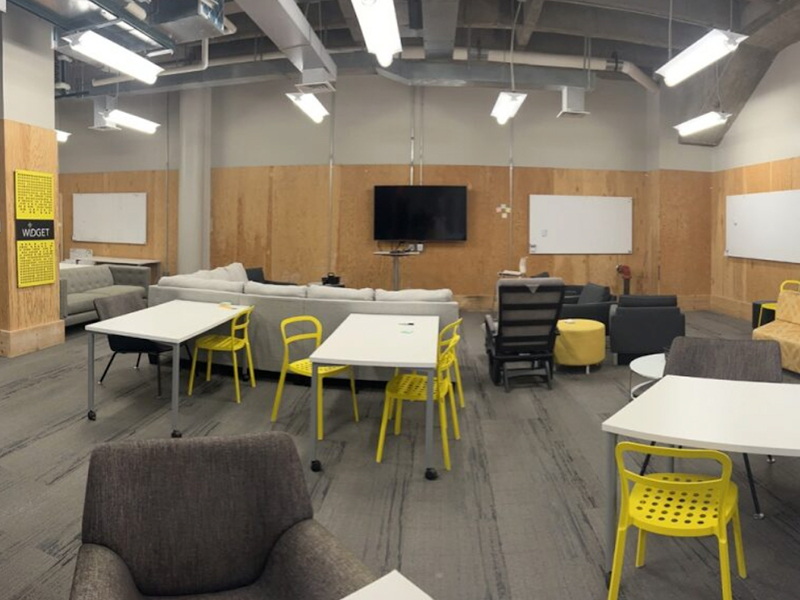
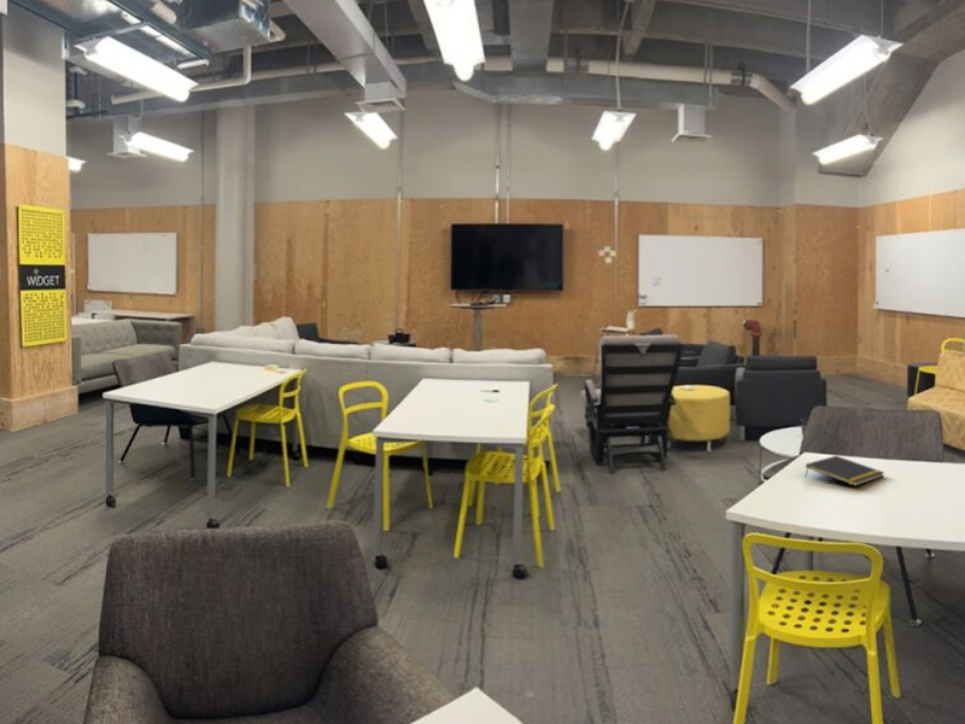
+ notepad (844, 469)
